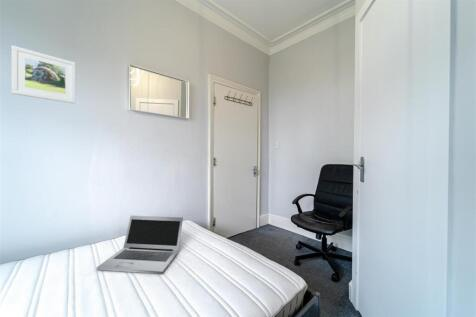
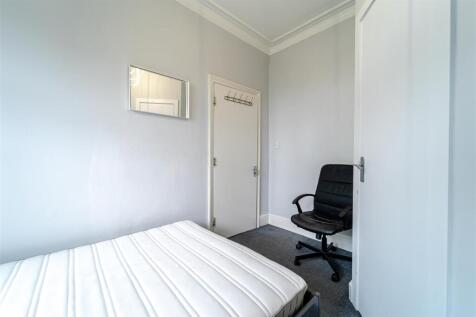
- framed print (46, 77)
- laptop (144, 240)
